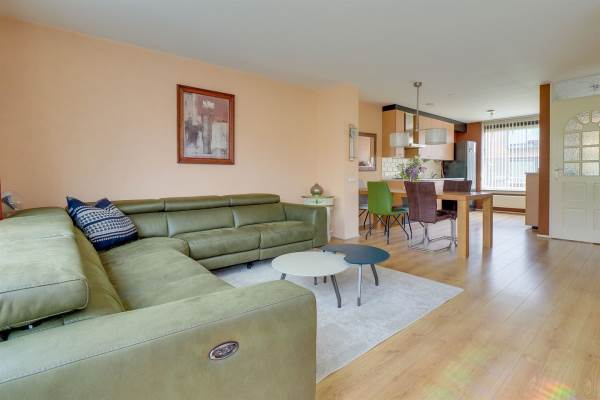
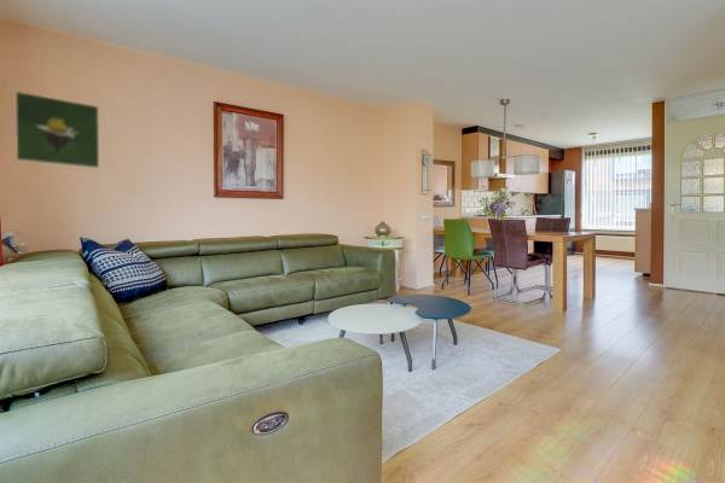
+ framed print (59, 132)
